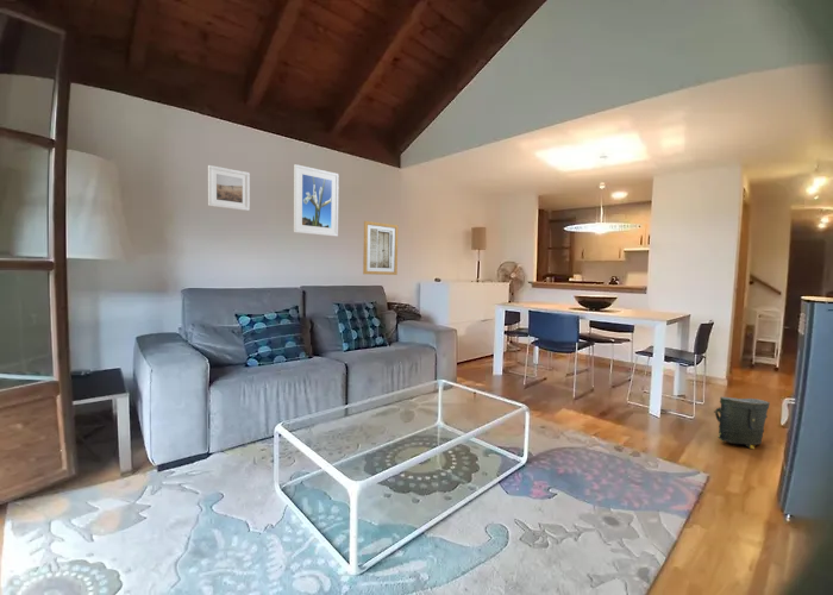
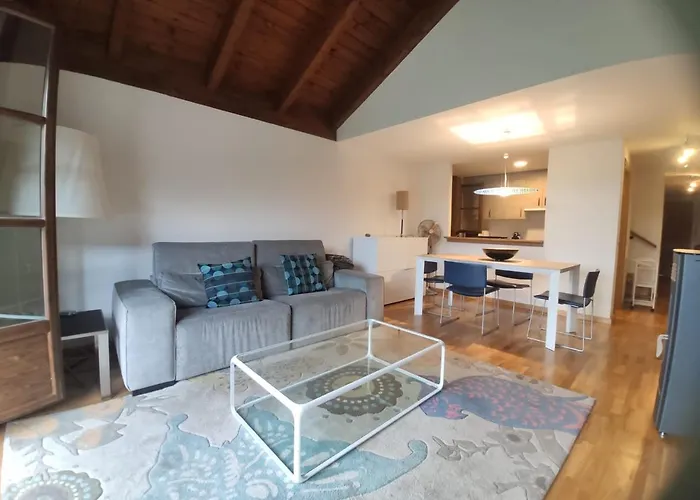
- wall art (381, 249)
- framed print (228, 188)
- bag (740, 419)
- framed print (317, 201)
